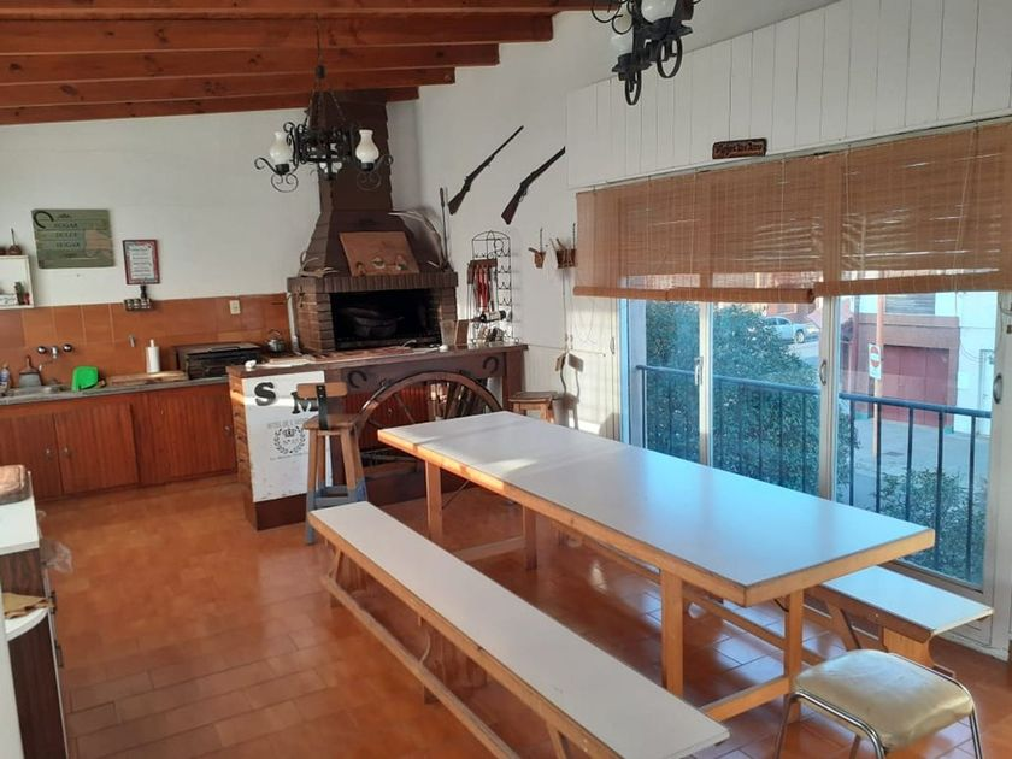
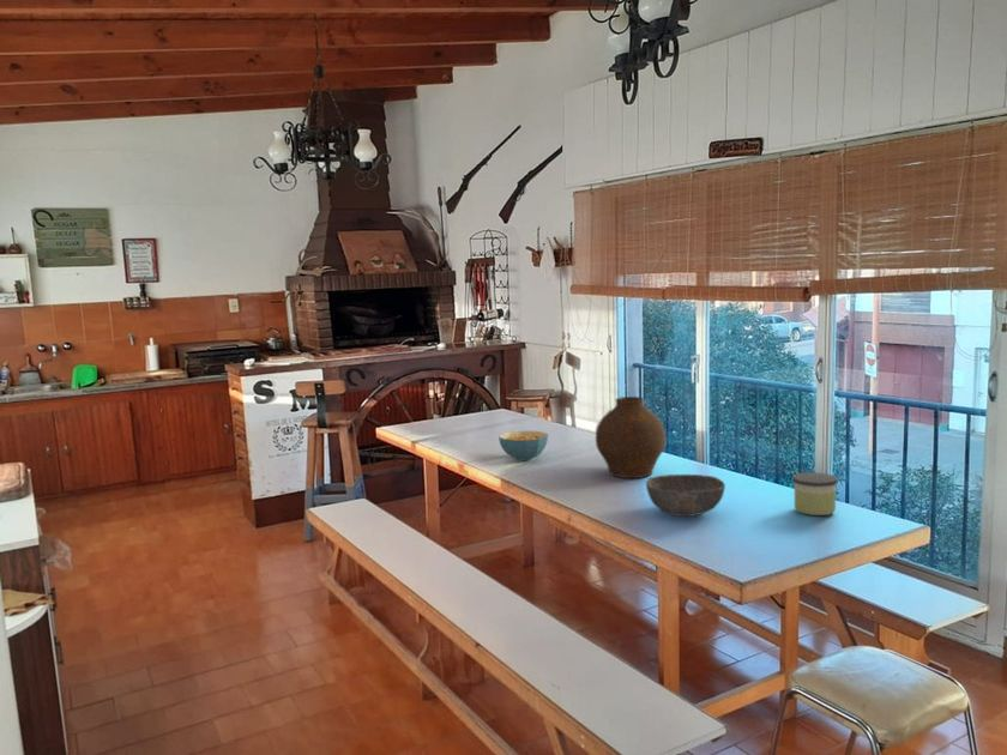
+ cereal bowl (524, 447)
+ vase (629, 436)
+ bowl (685, 496)
+ candle (814, 494)
